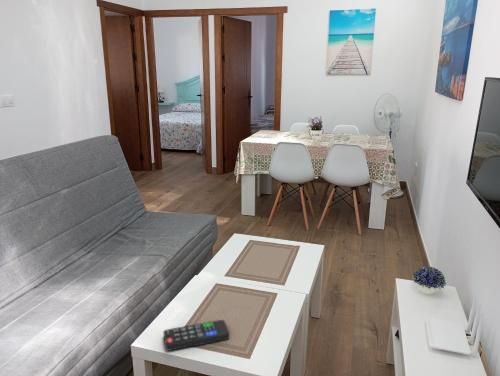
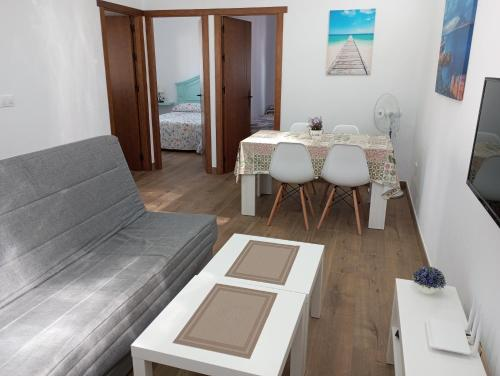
- remote control (196, 334)
